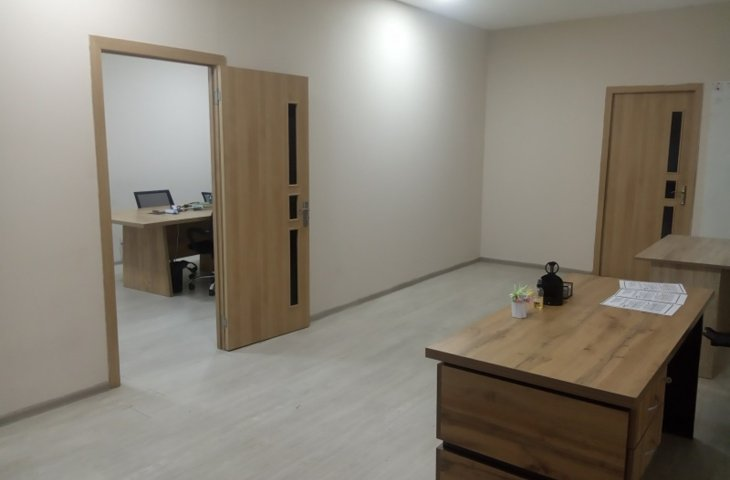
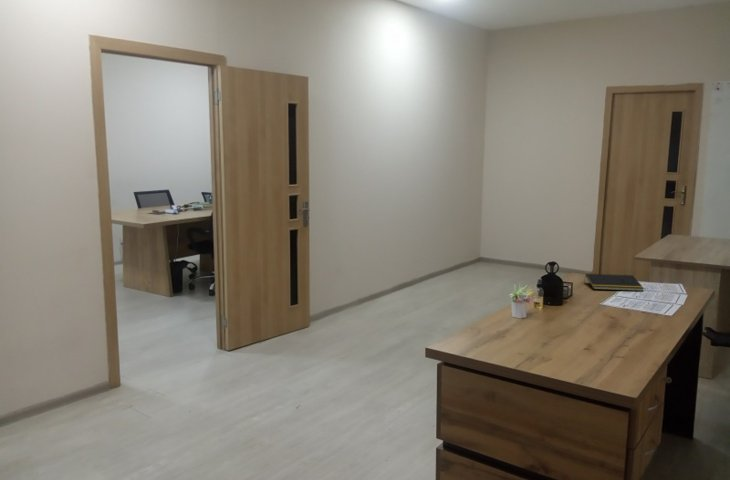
+ notepad (613, 282)
